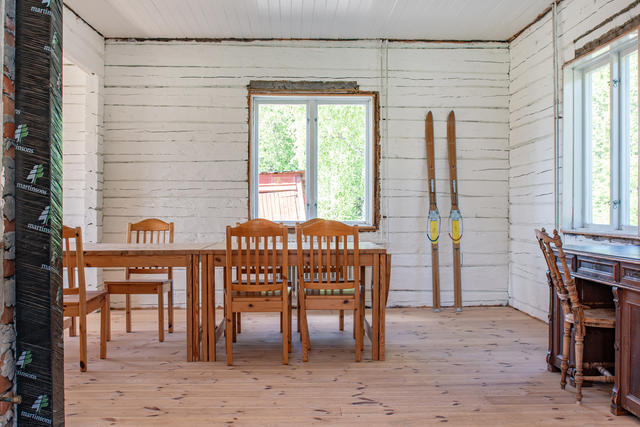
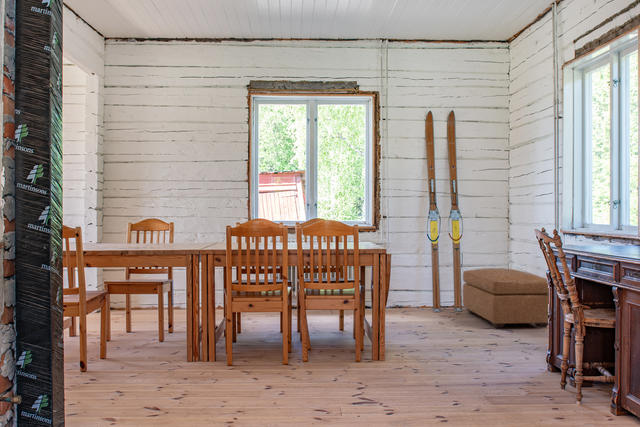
+ ottoman (504, 294)
